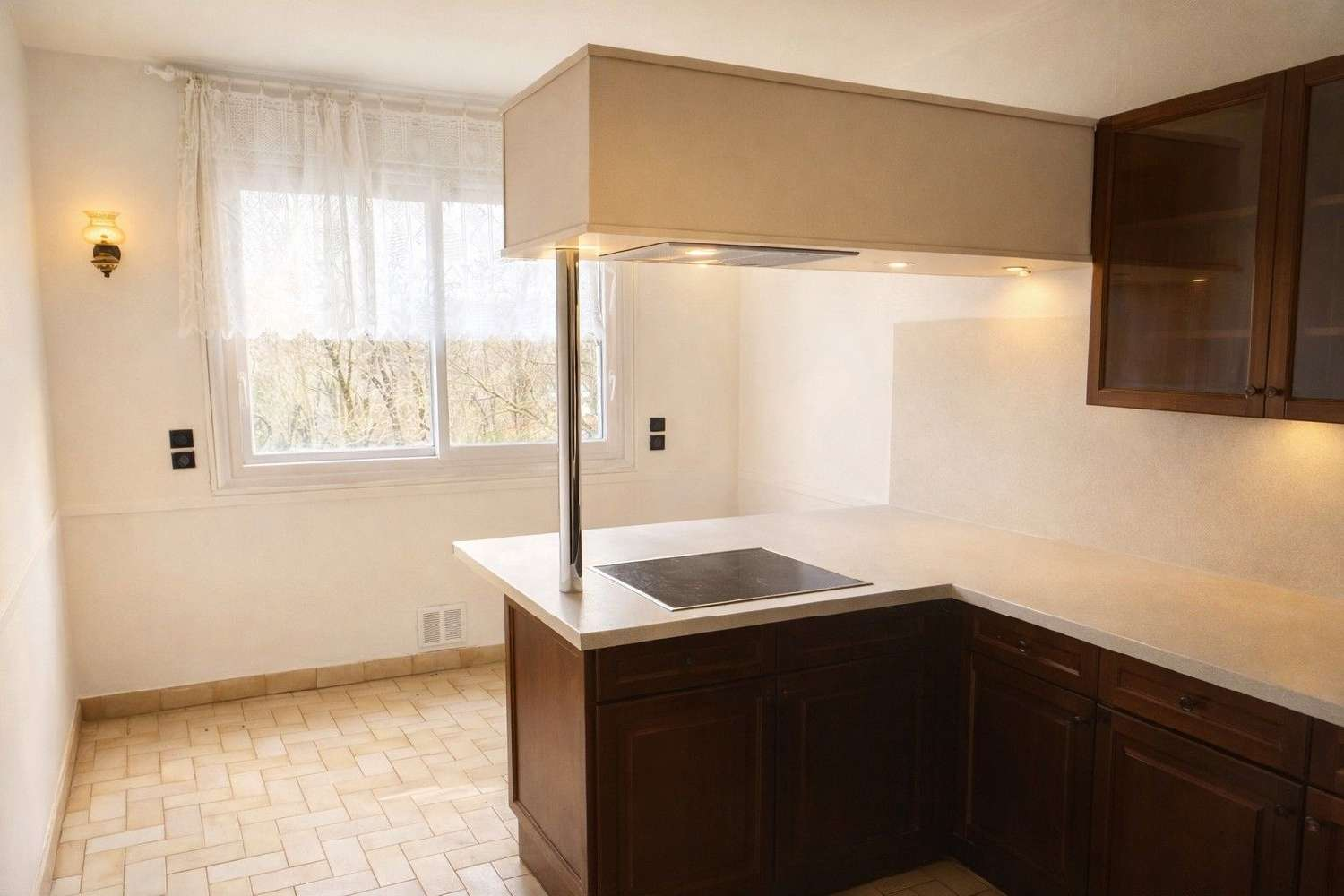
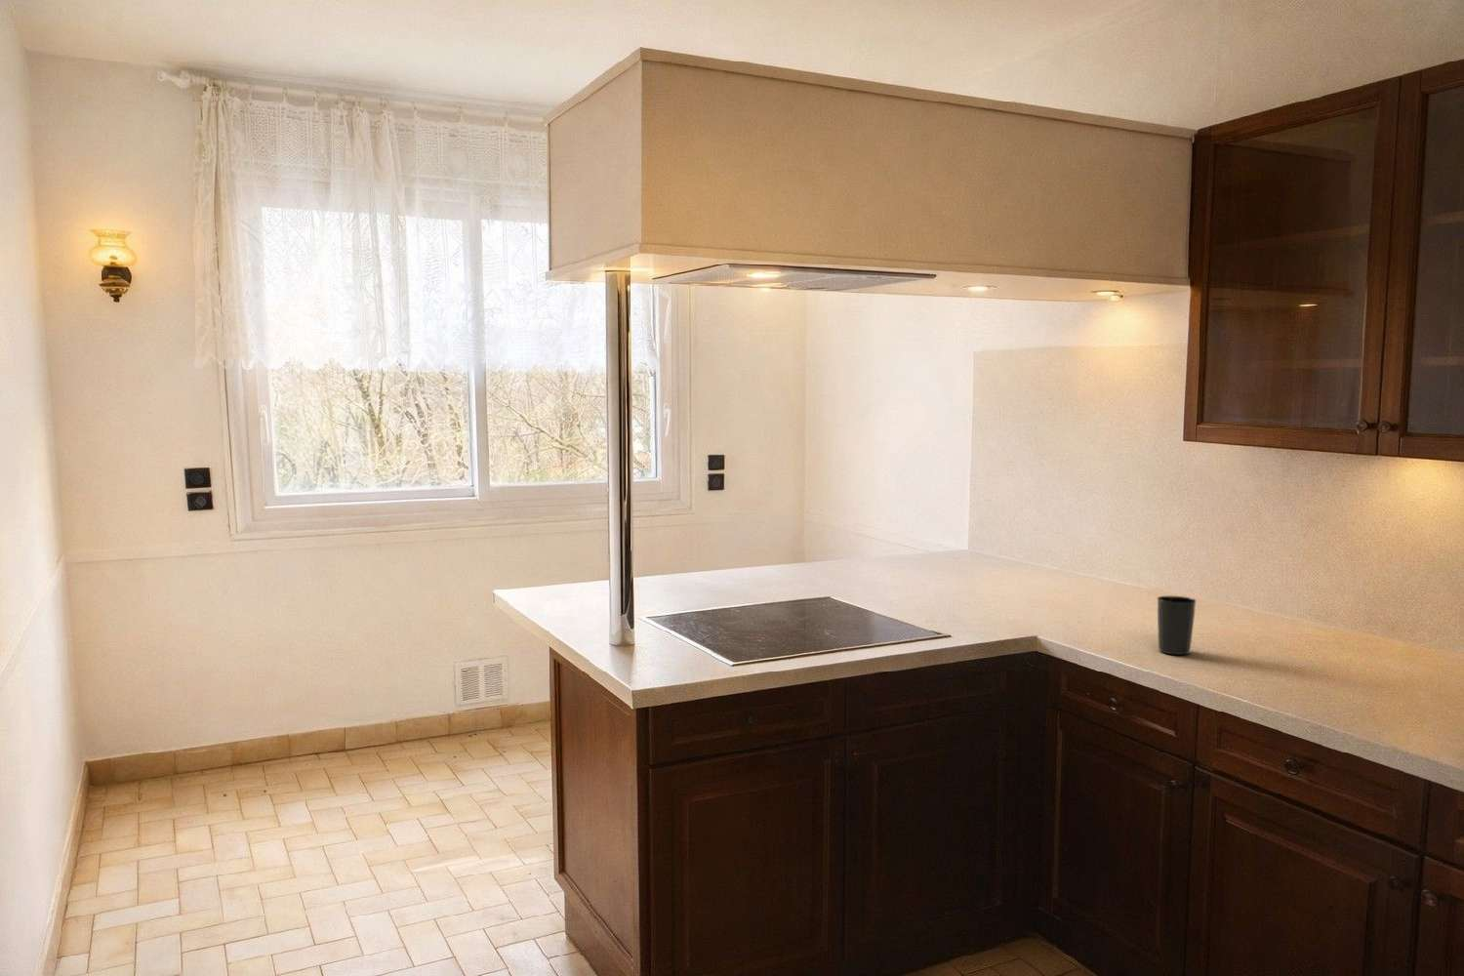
+ cup (1175, 624)
